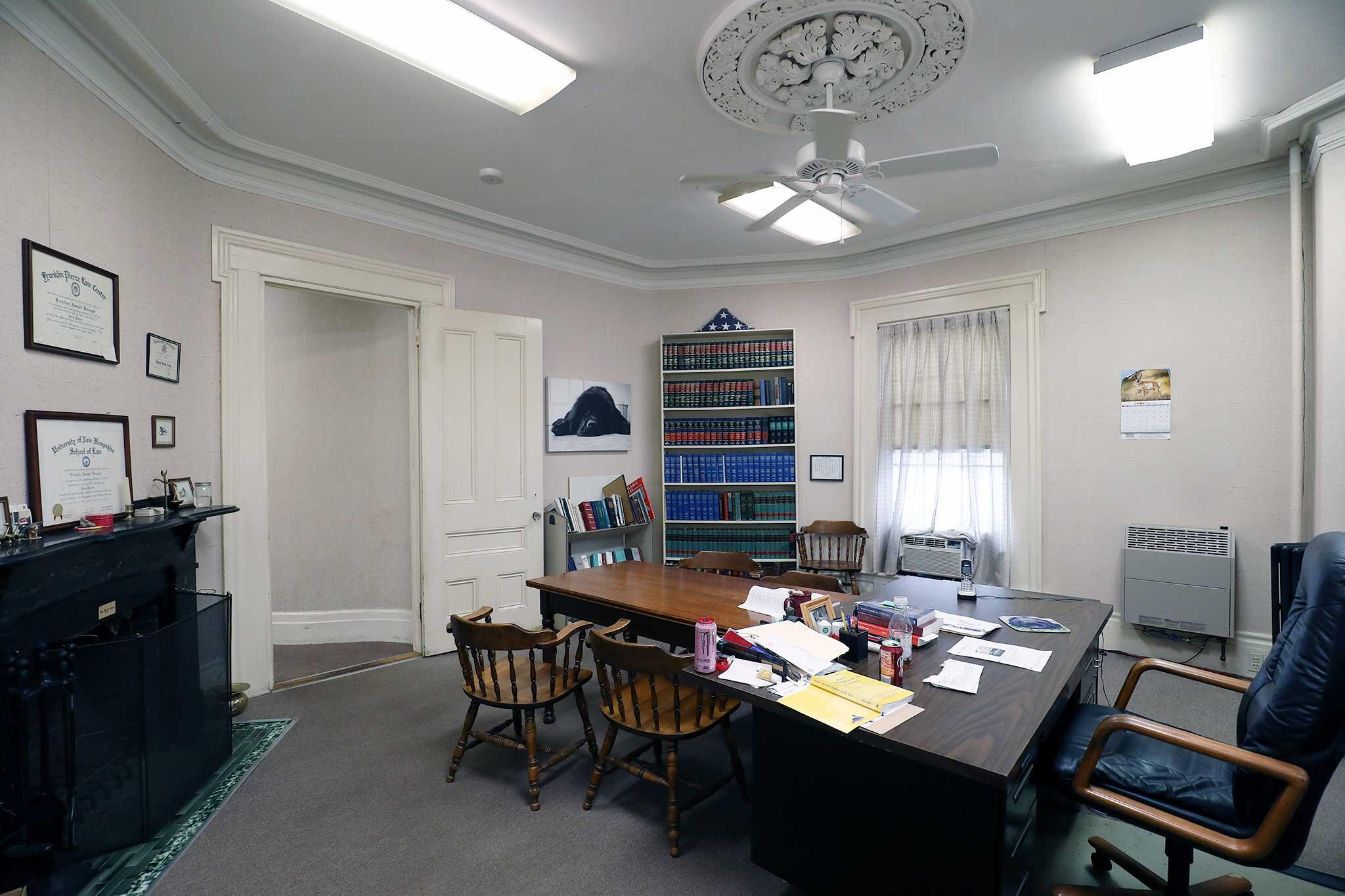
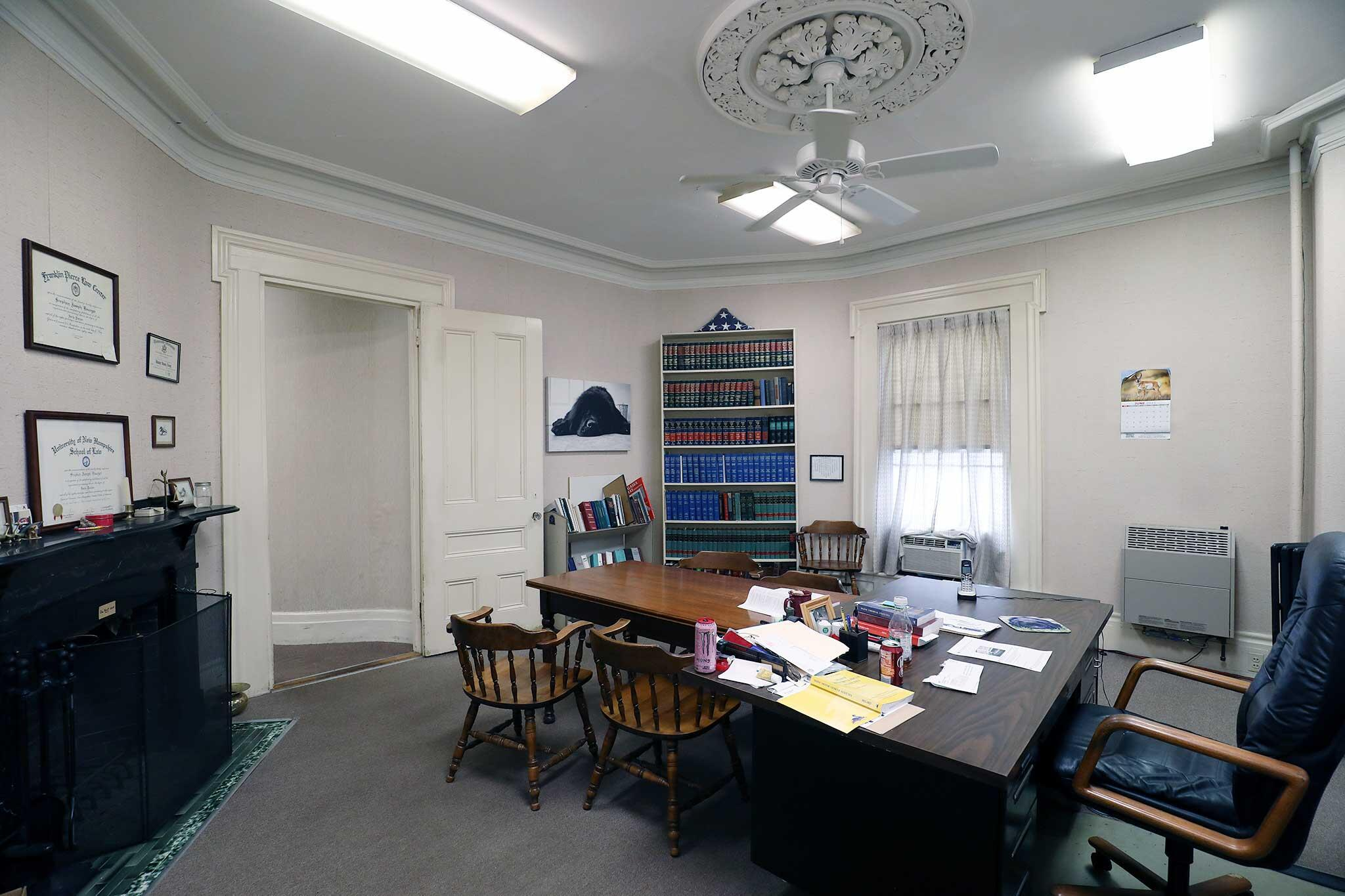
- smoke detector (491, 177)
